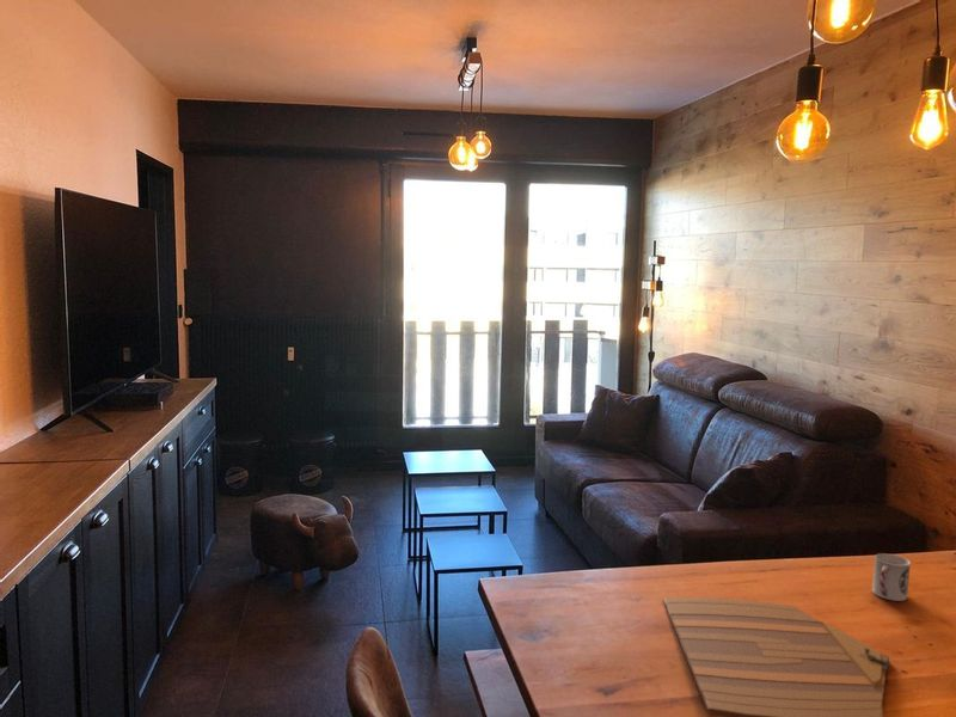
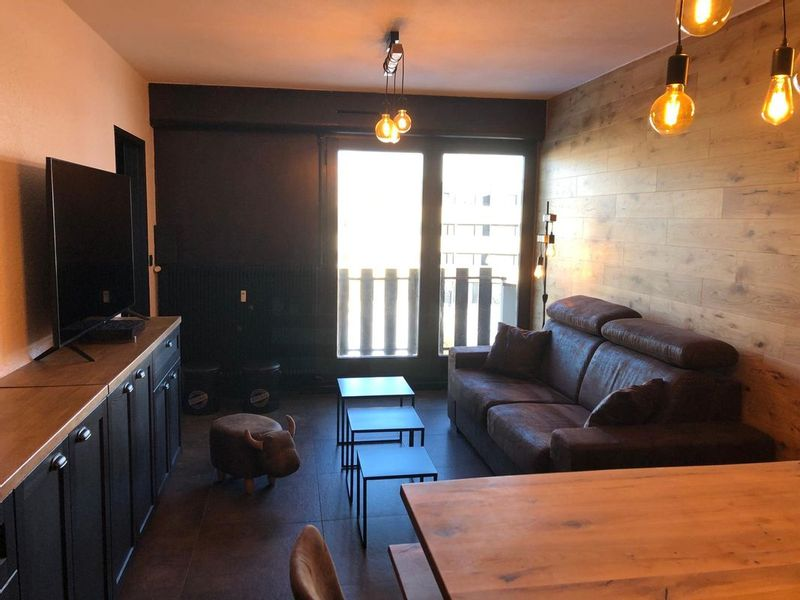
- cup (888, 578)
- cutting board (784, 649)
